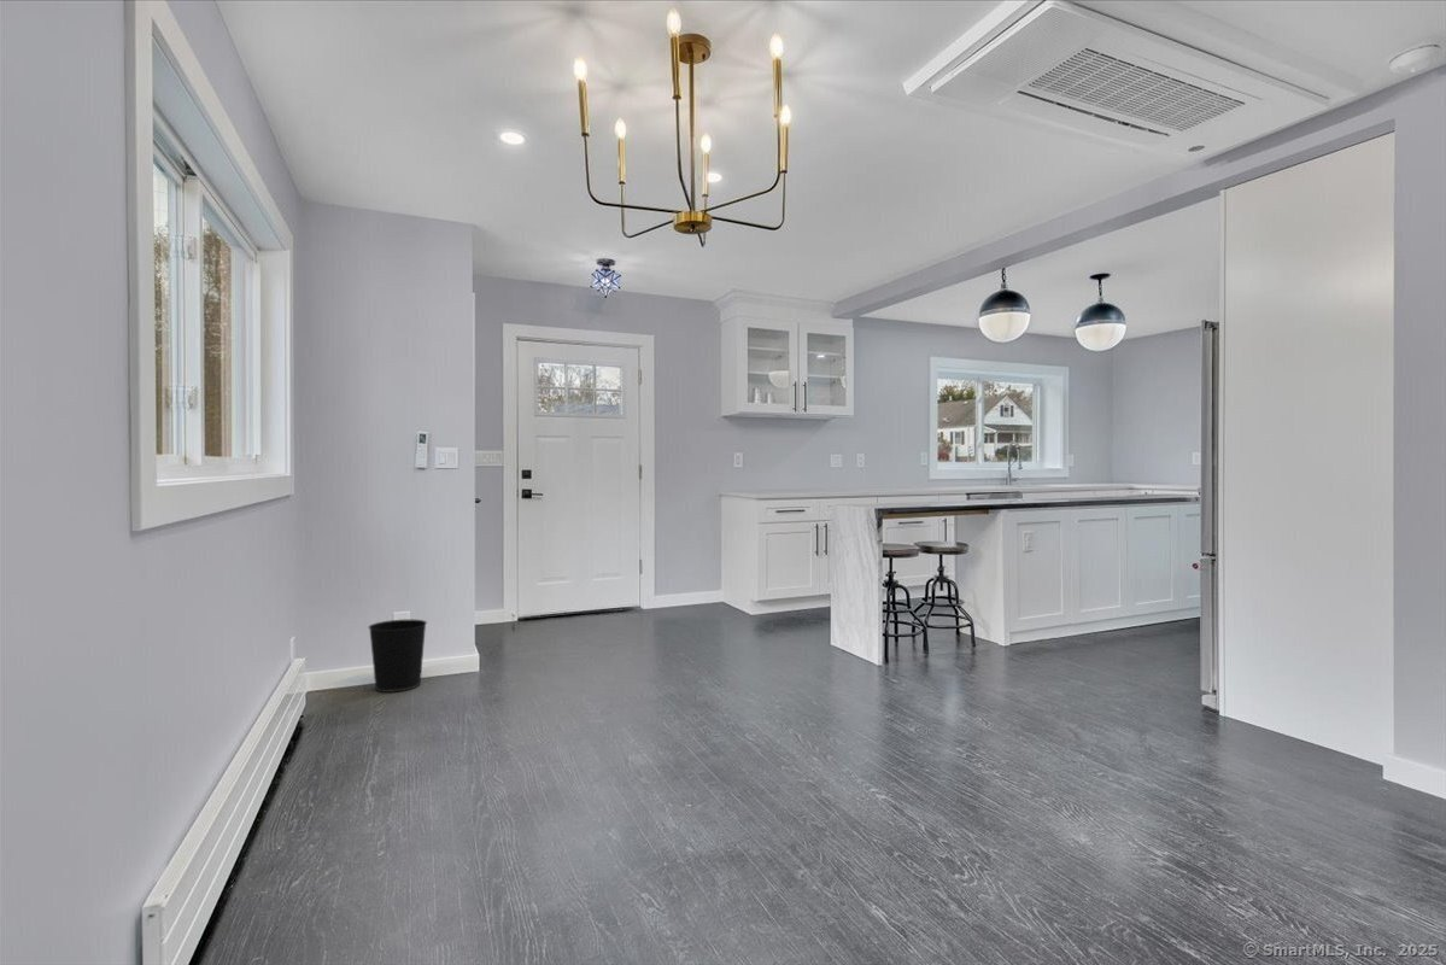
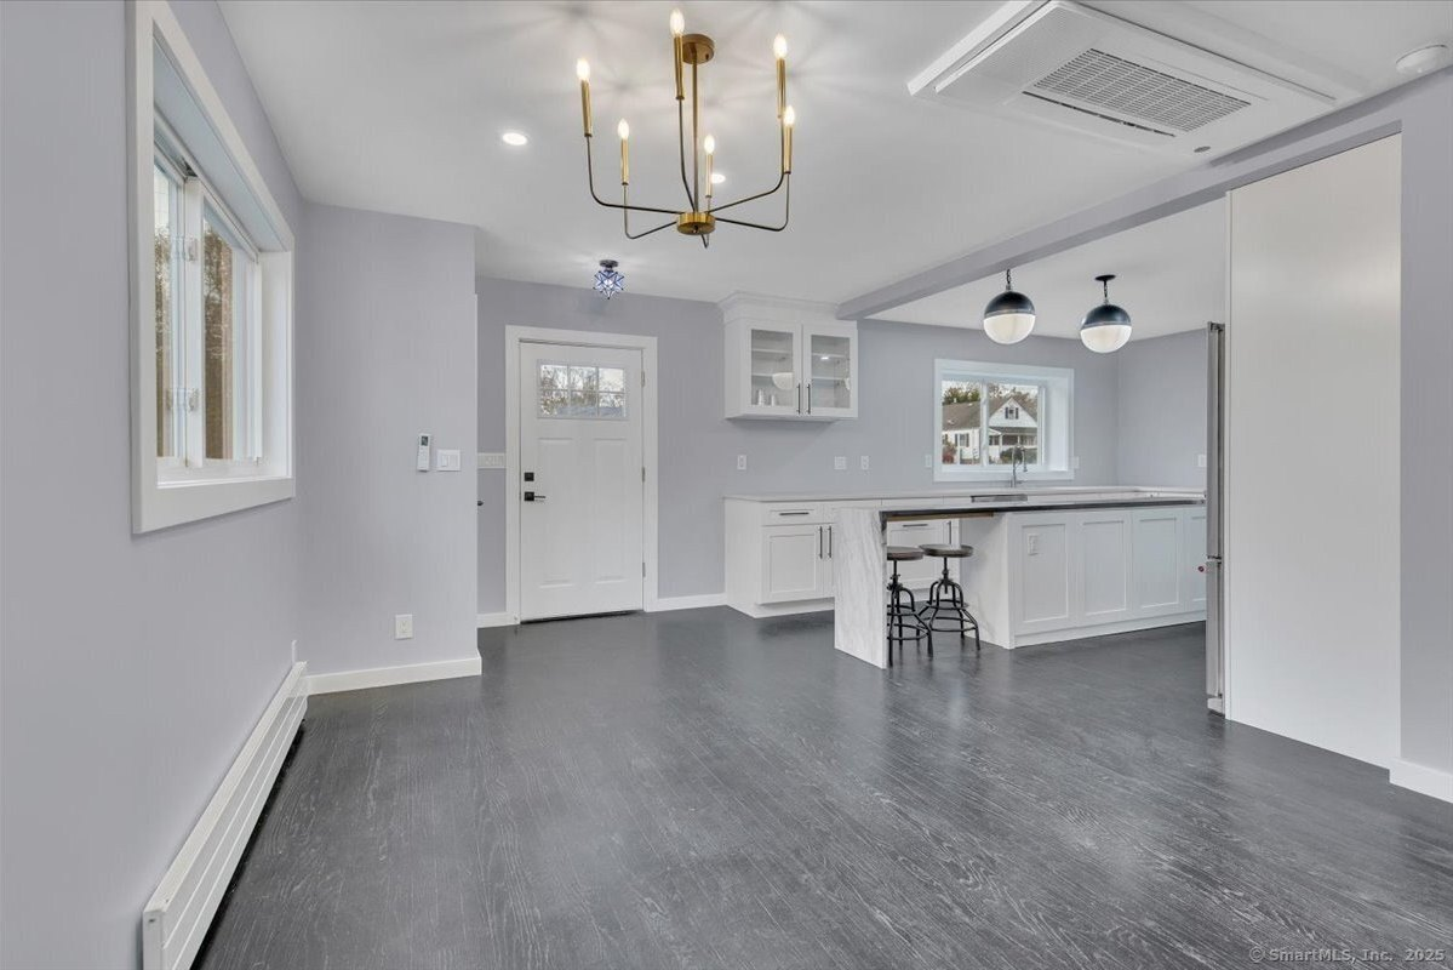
- wastebasket (398, 655)
